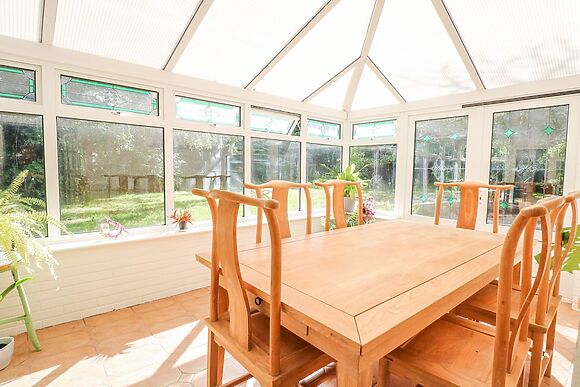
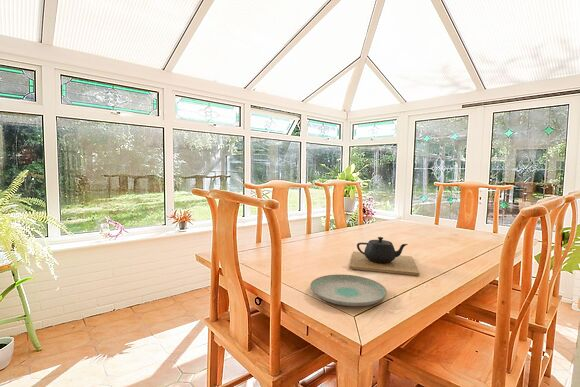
+ teapot (383, 250)
+ plate (347, 289)
